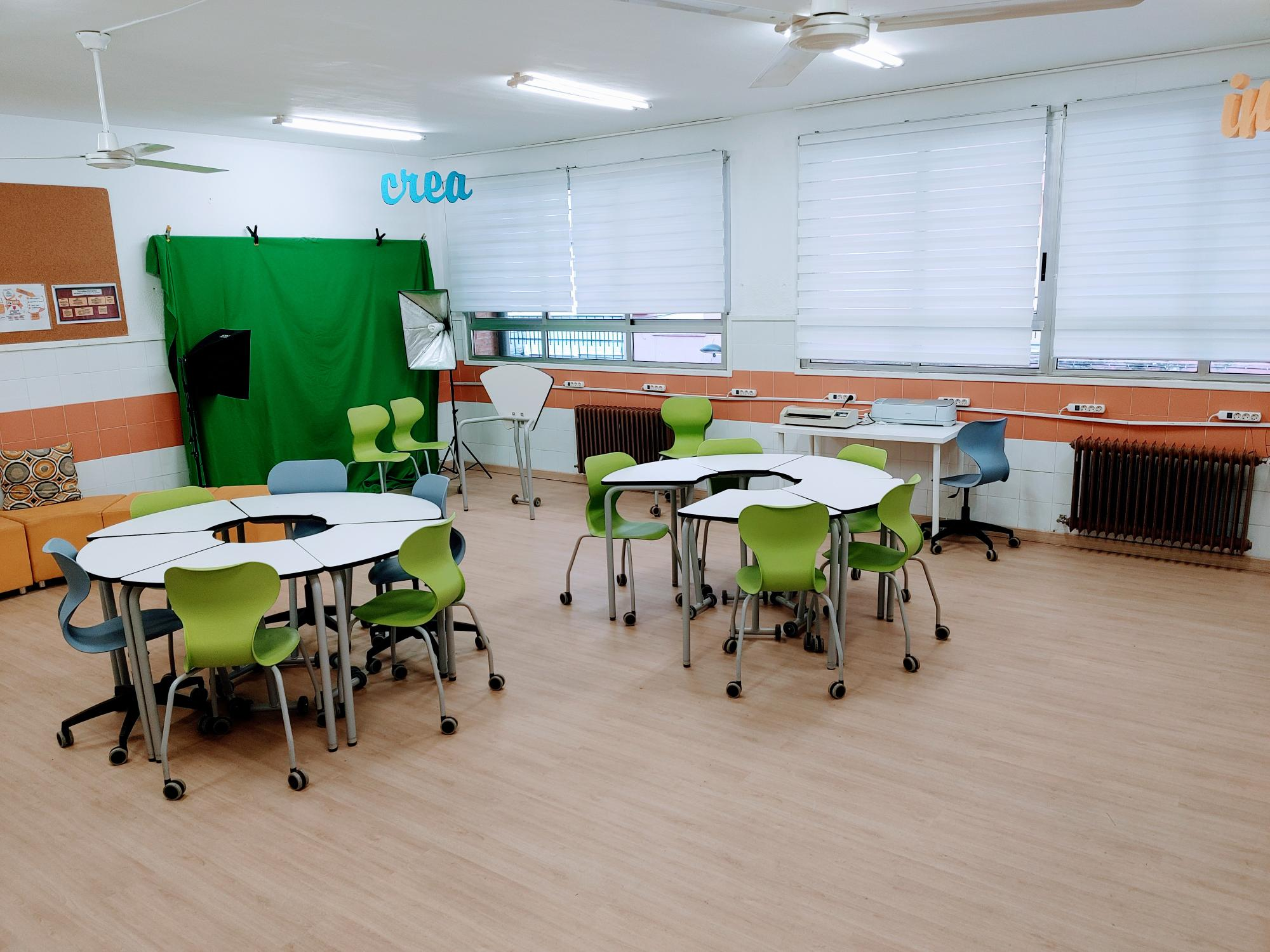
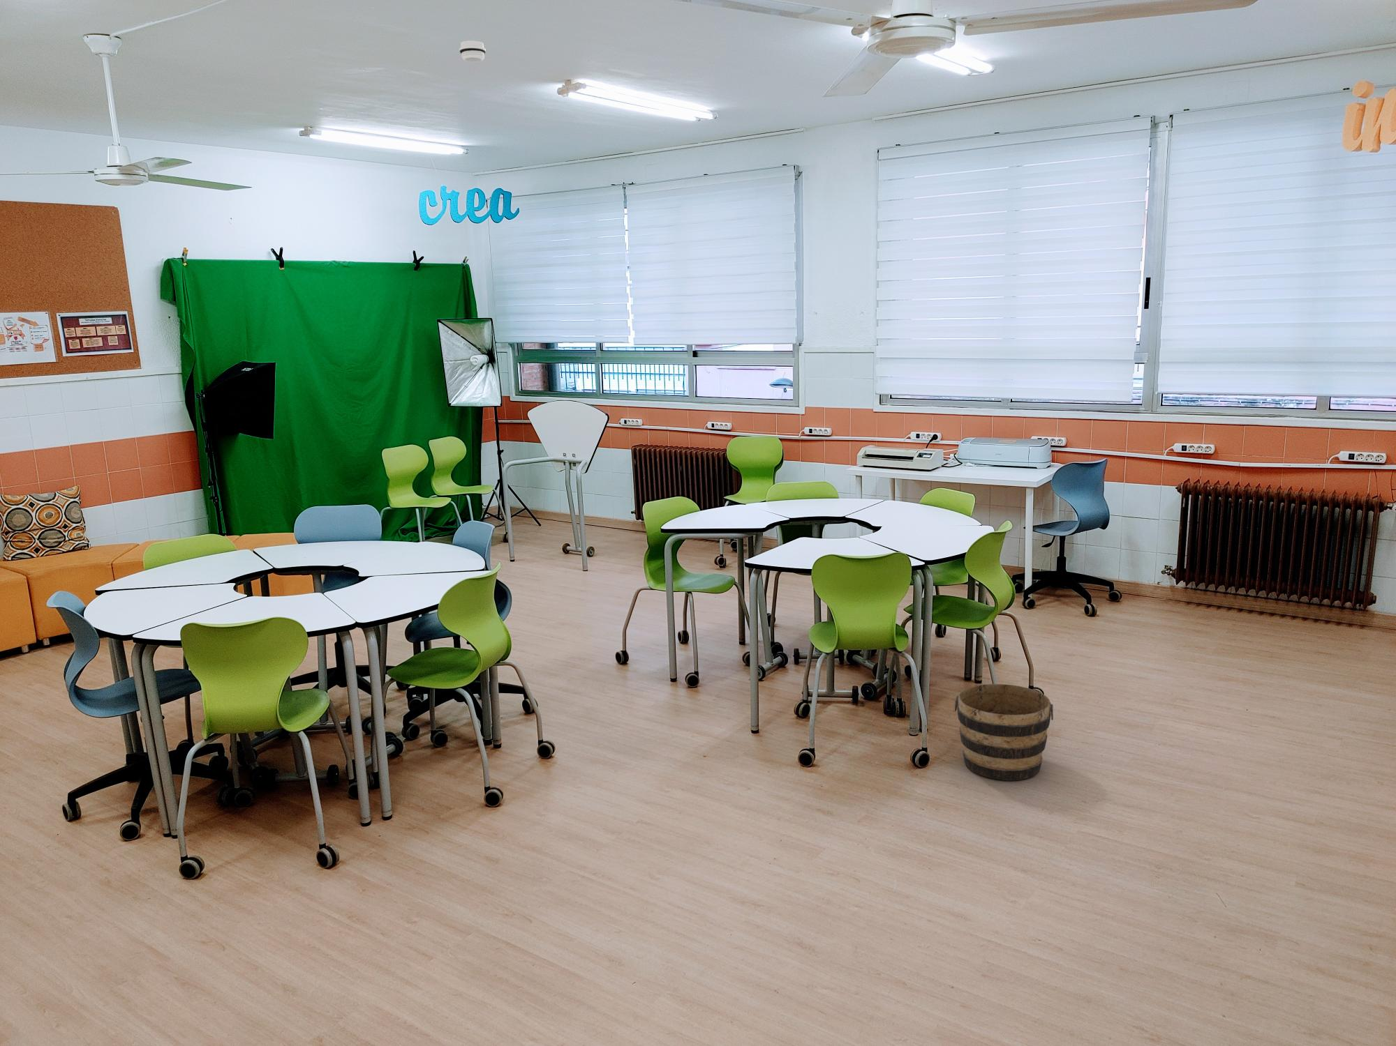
+ smoke detector (473, 52)
+ bucket (1002, 732)
